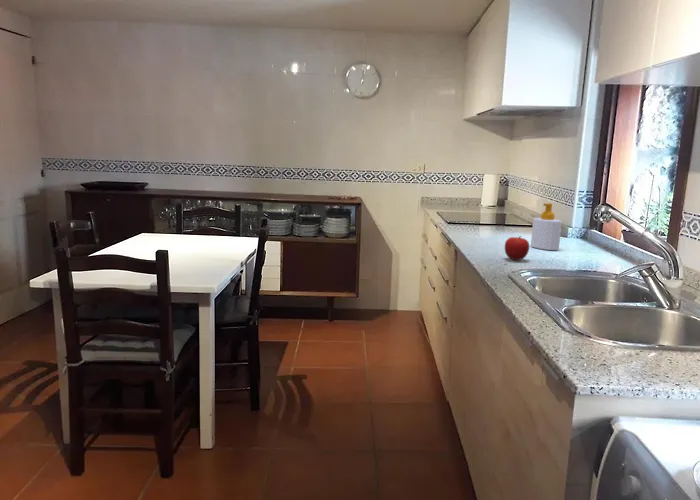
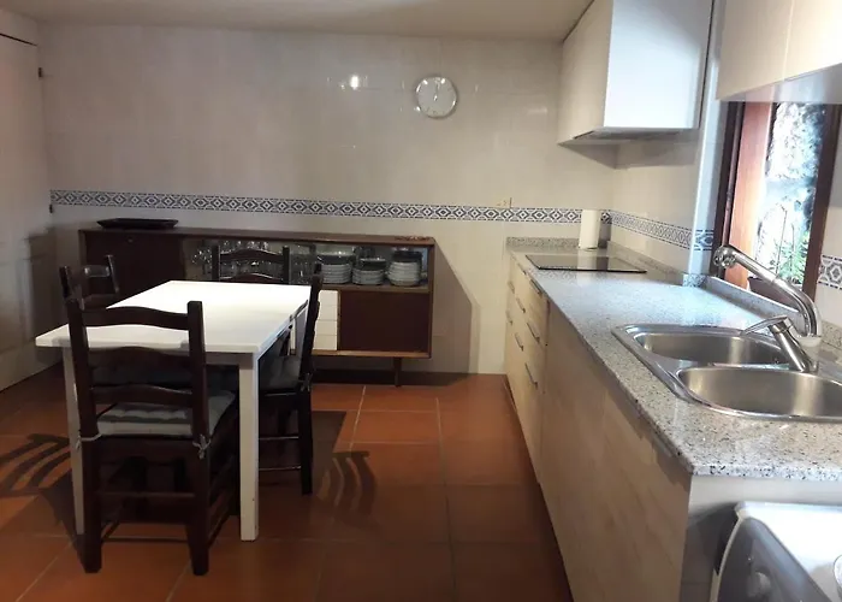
- soap bottle (546, 226)
- fruit (516, 247)
